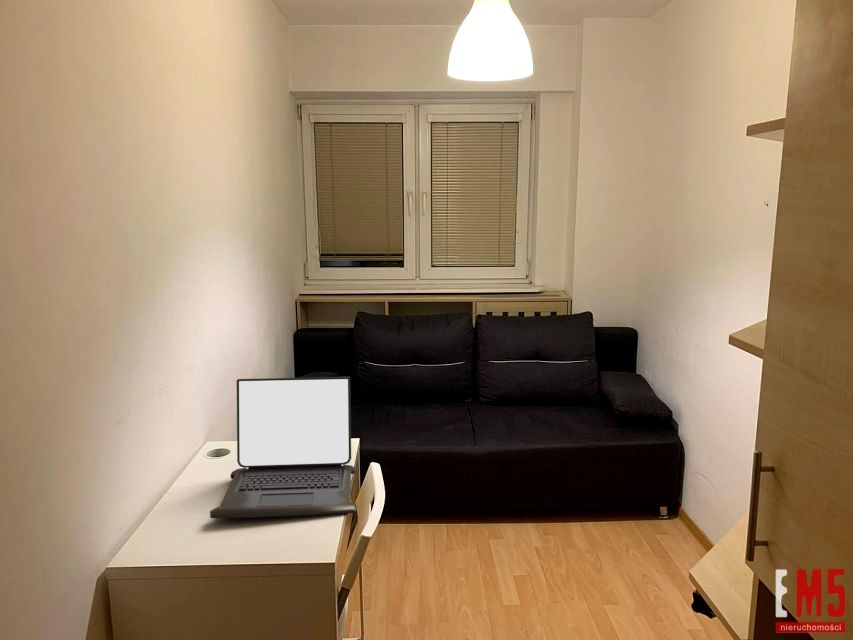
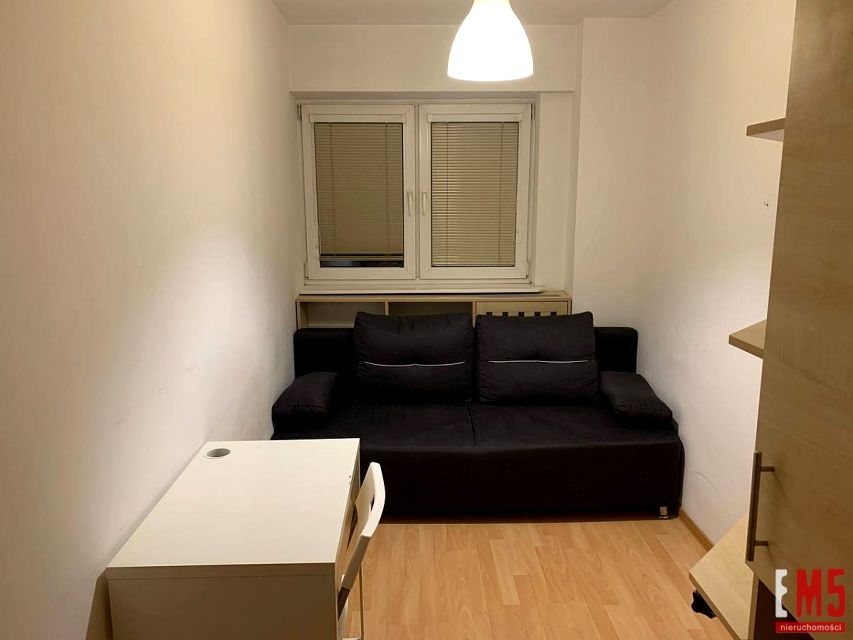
- laptop (289, 442)
